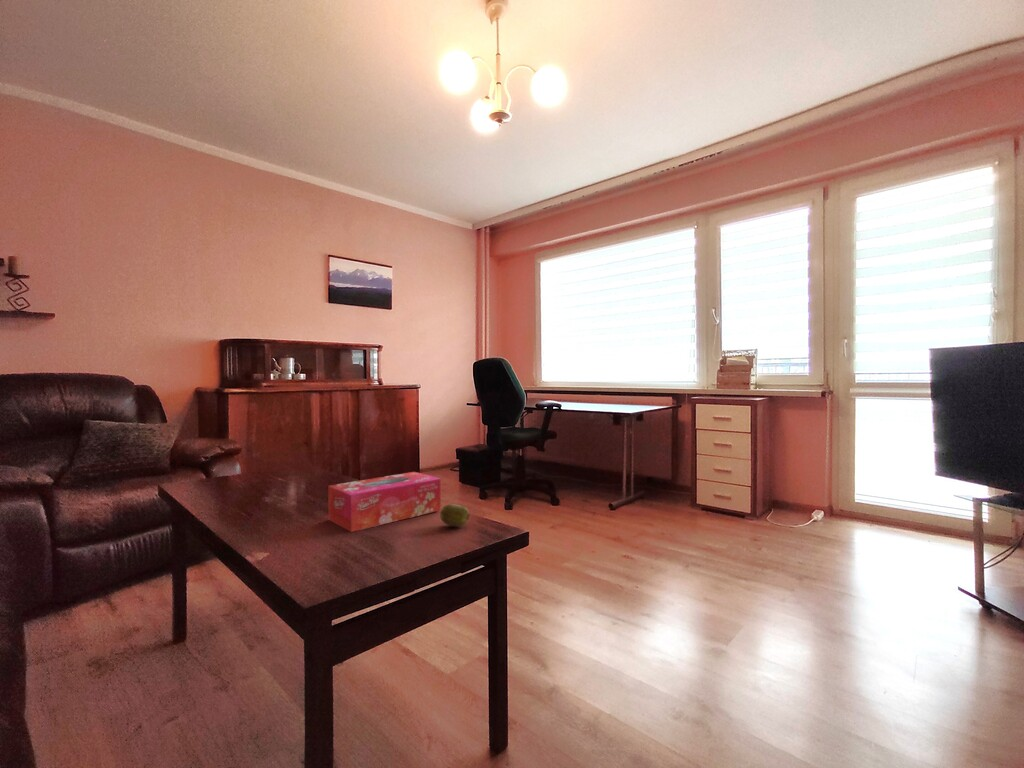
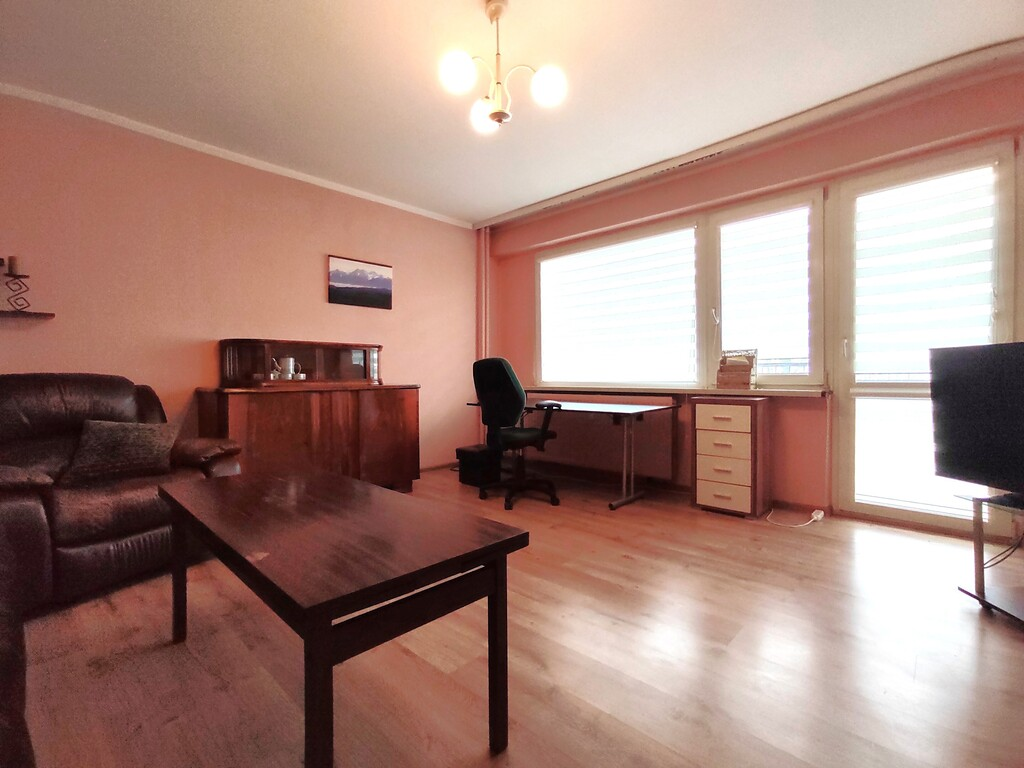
- tissue box (386, 498)
- fruit (454, 515)
